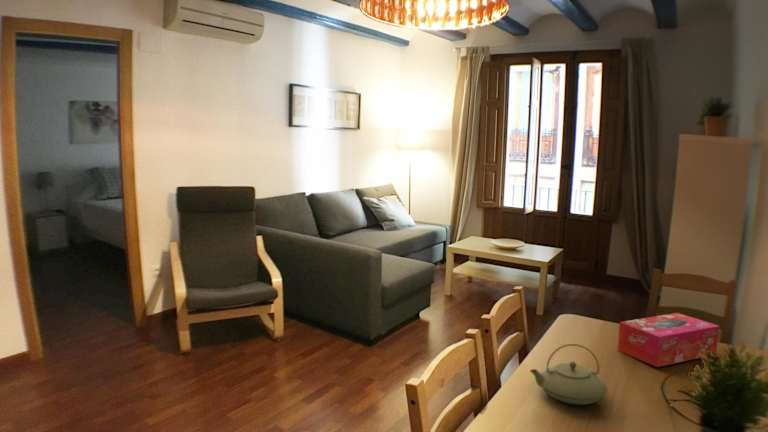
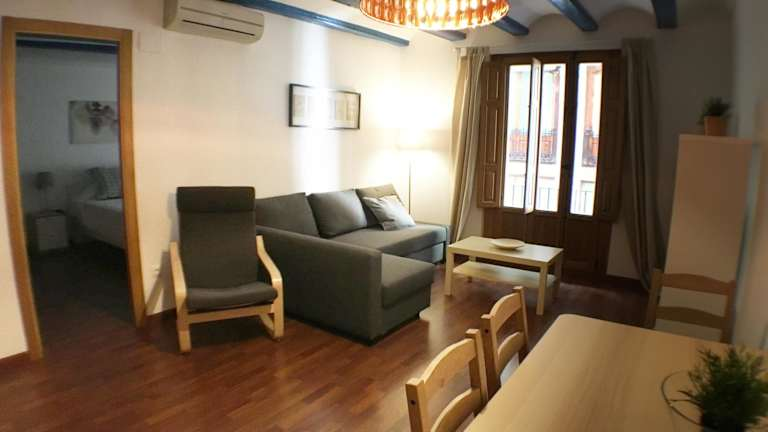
- teapot (568, 369)
- tissue box (667, 338)
